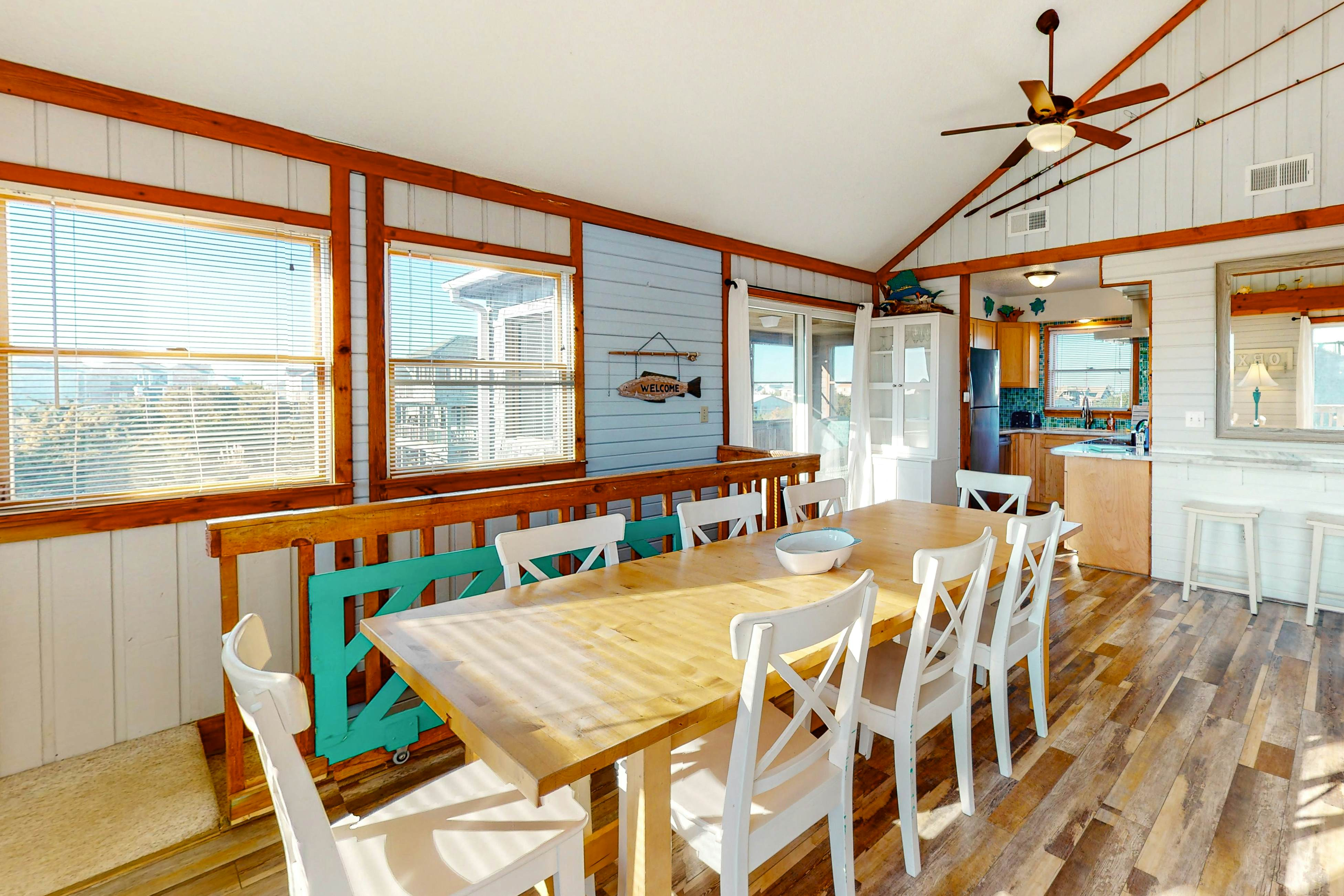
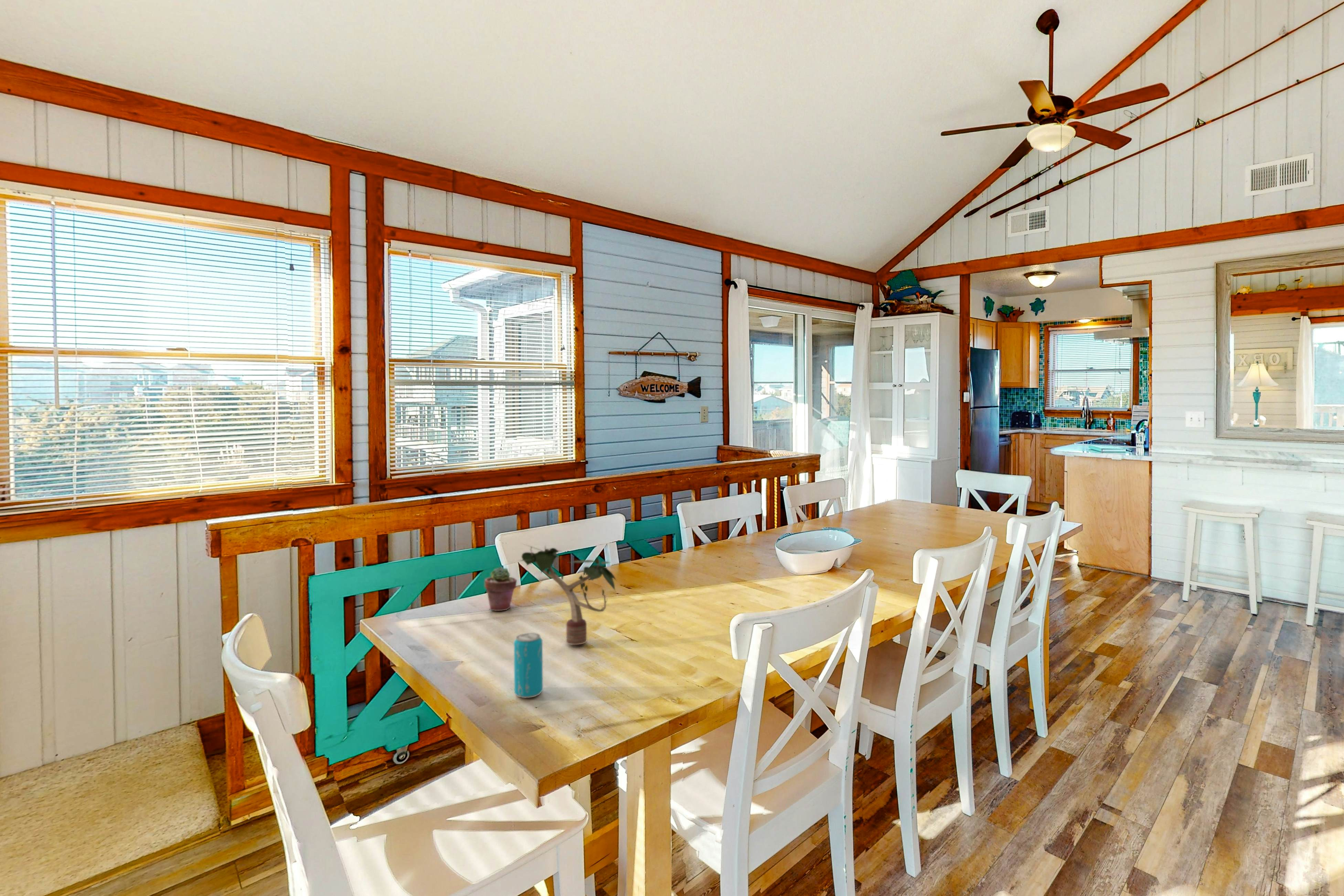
+ potted succulent (500, 587)
+ beverage can (528, 664)
+ potted plant (562, 586)
